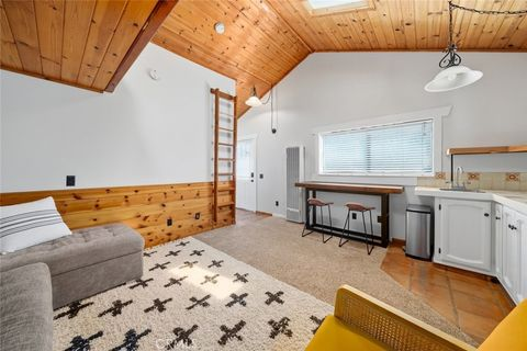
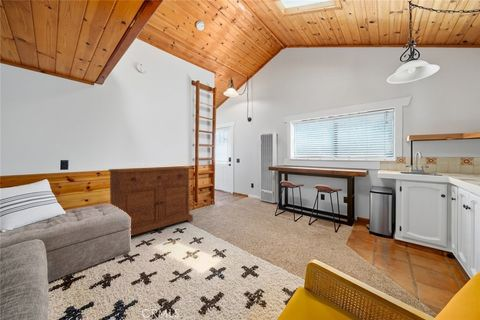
+ sideboard (153, 197)
